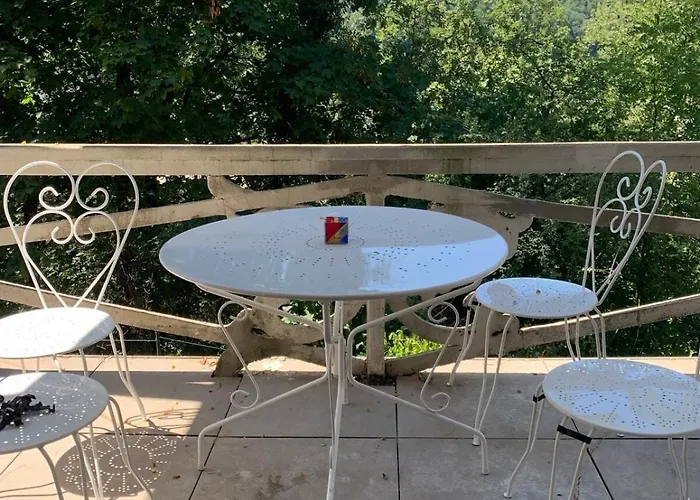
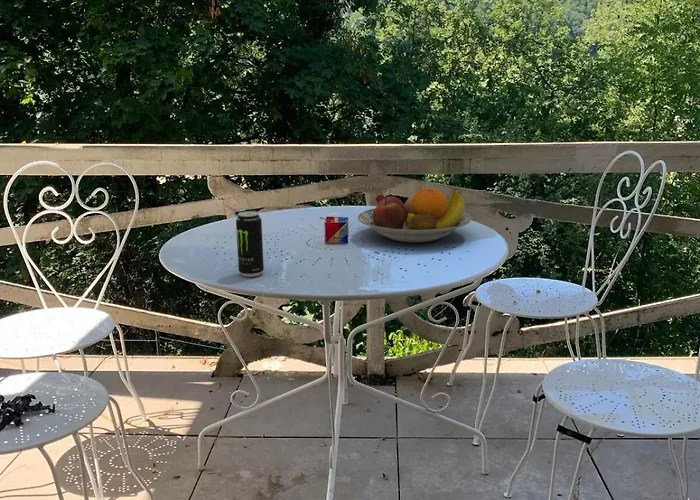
+ fruit bowl (413, 212)
+ beverage can (249, 243)
